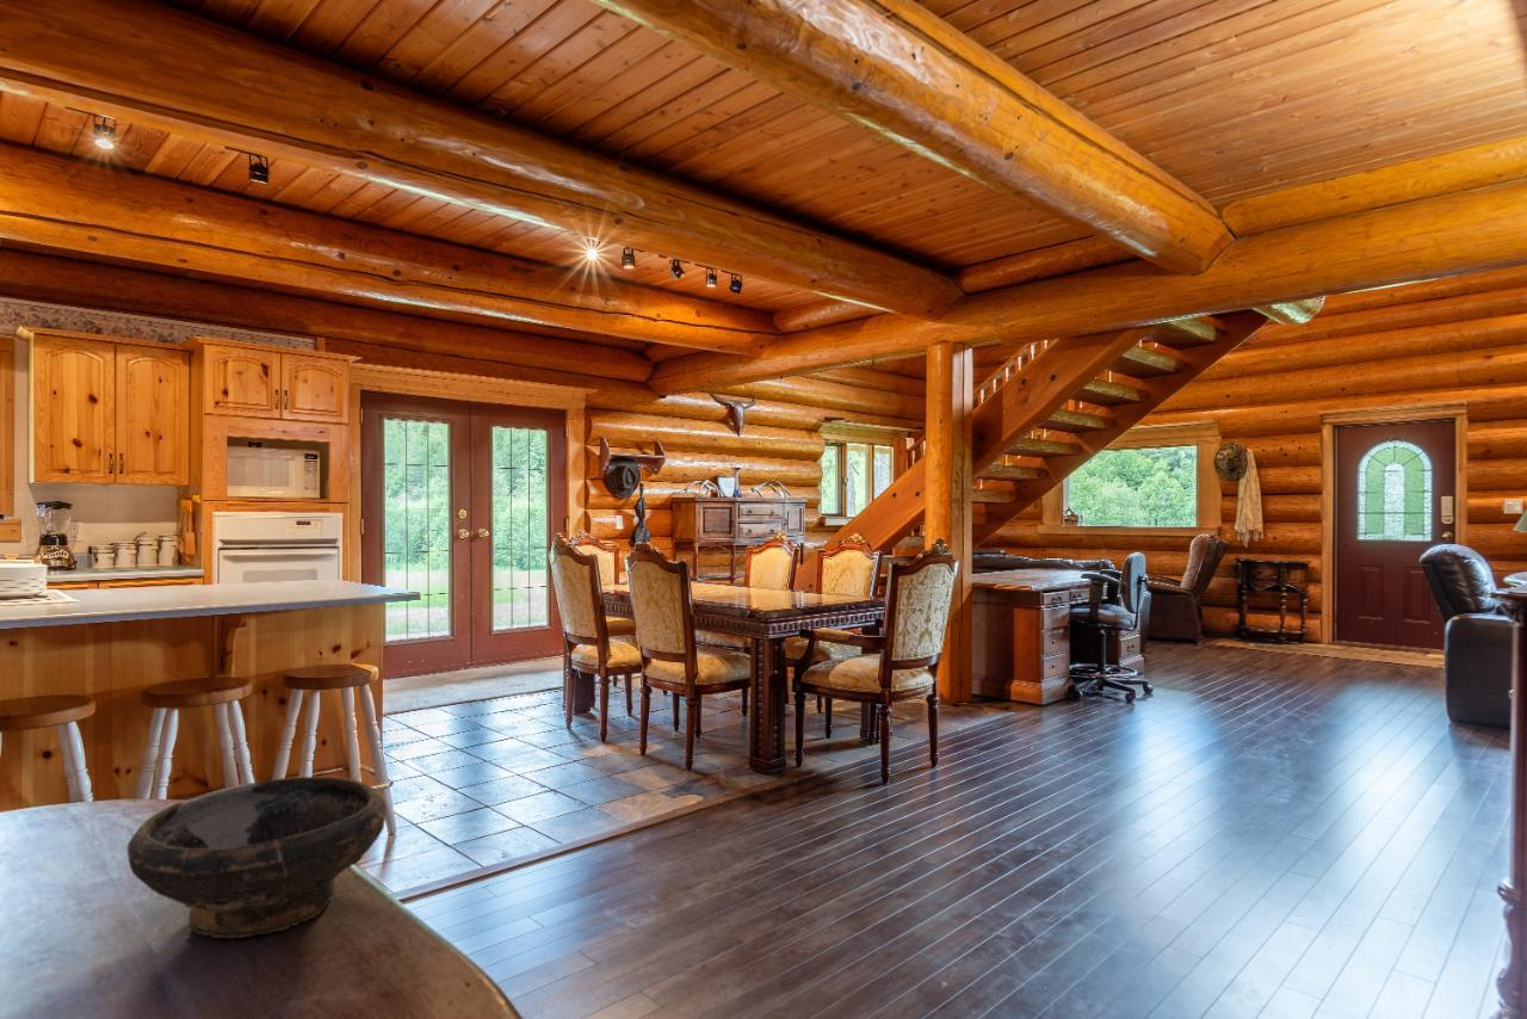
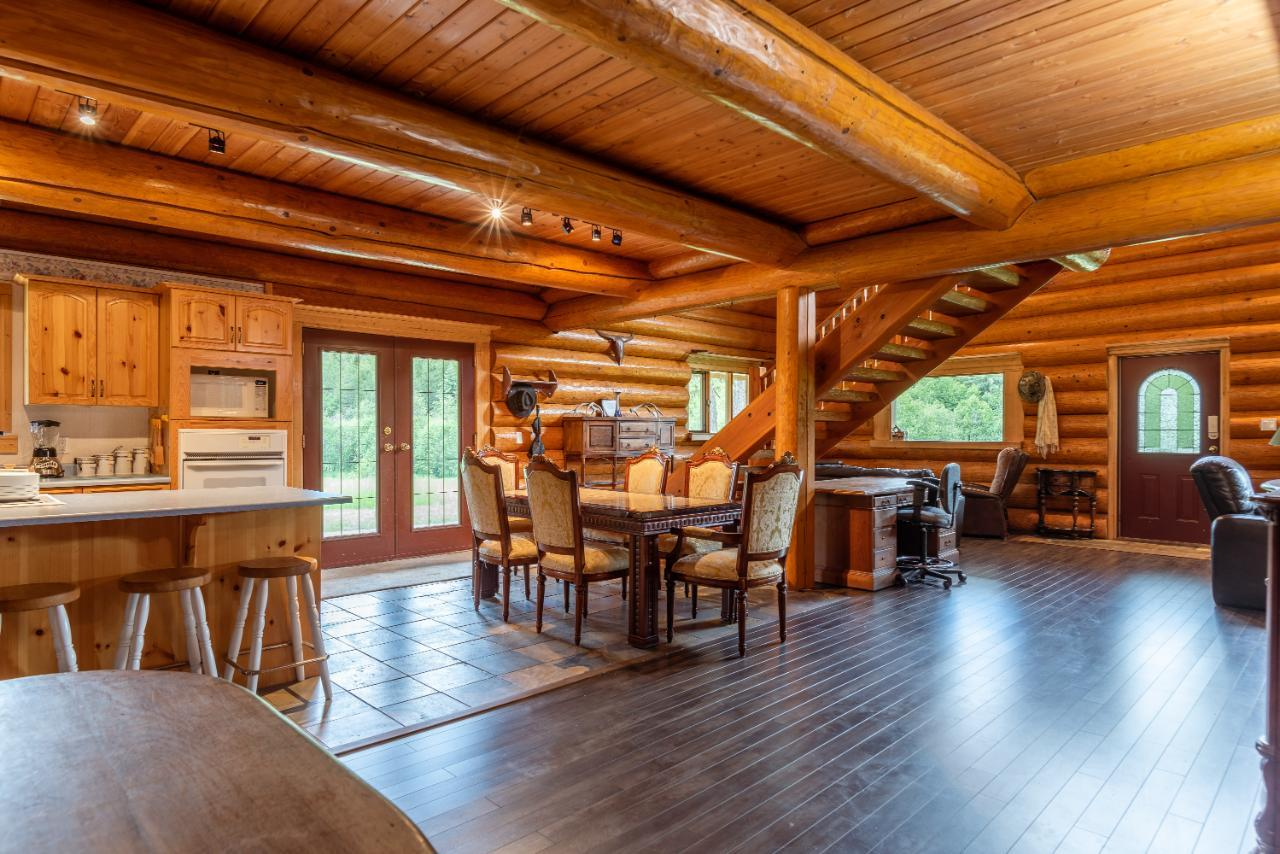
- bowl (265, 857)
